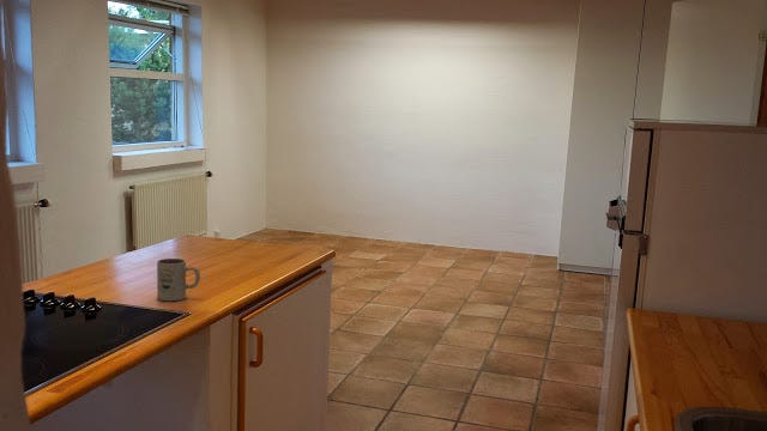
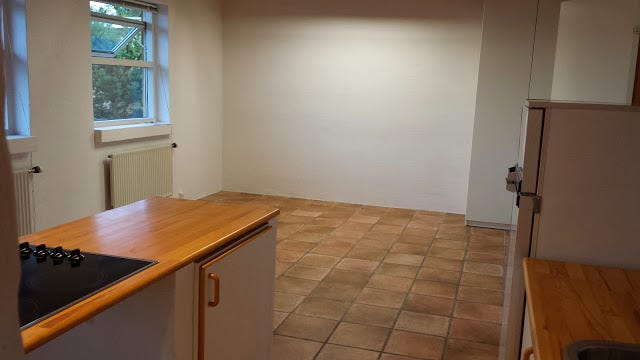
- mug (179, 279)
